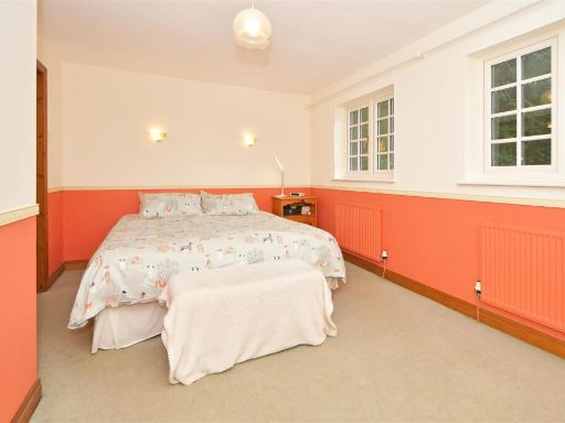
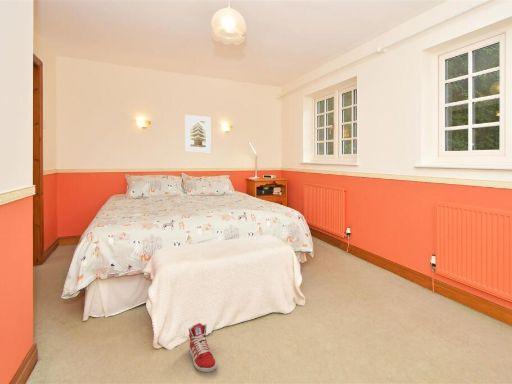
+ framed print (197, 134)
+ sneaker (201, 344)
